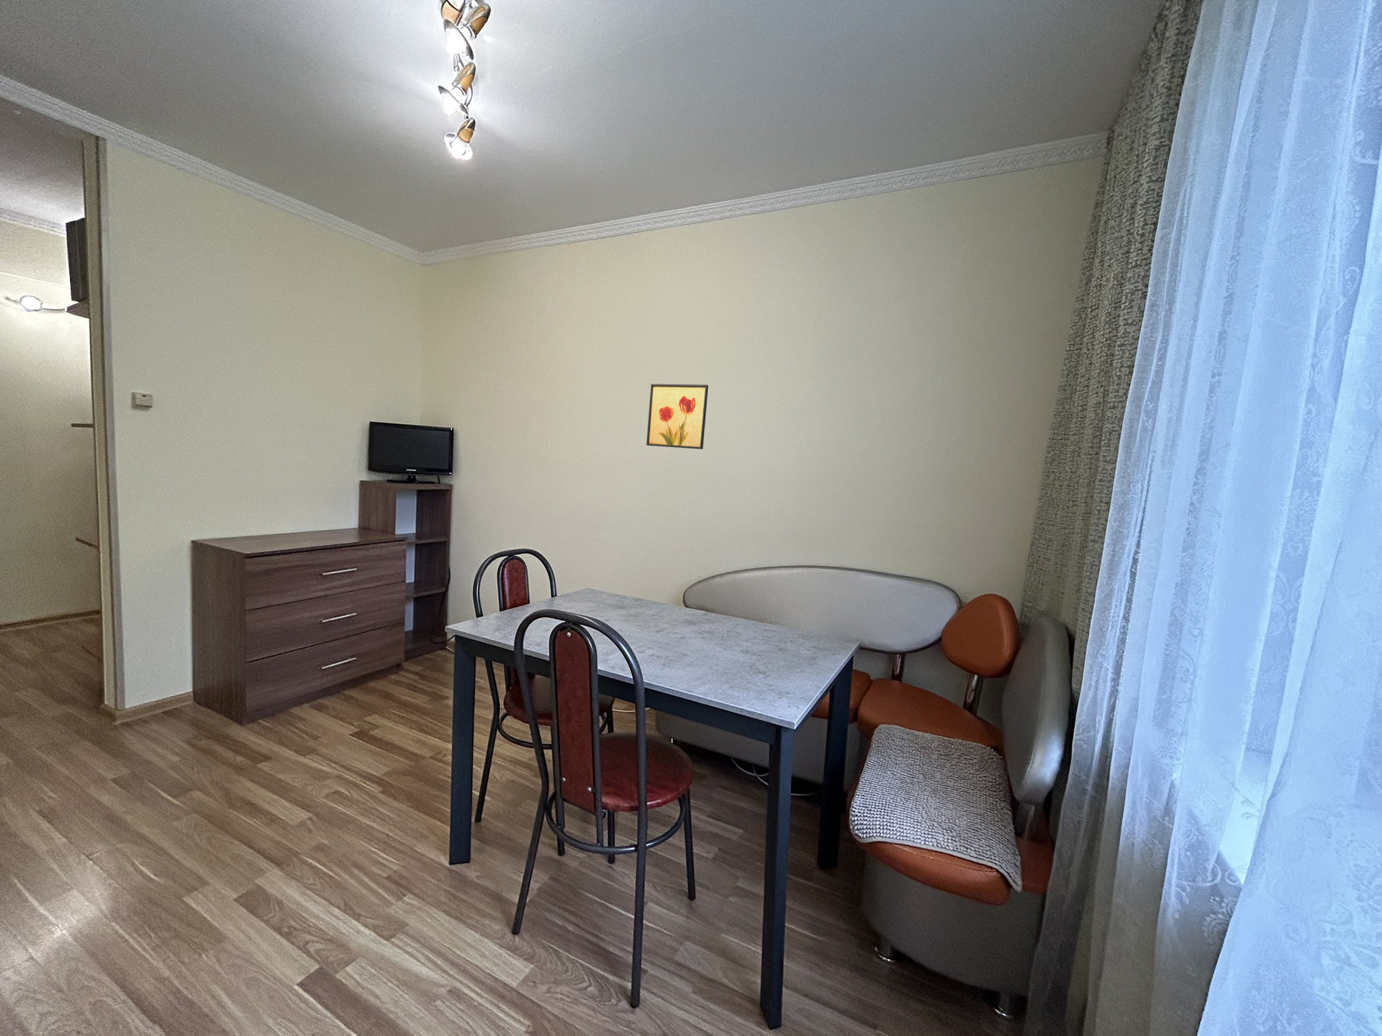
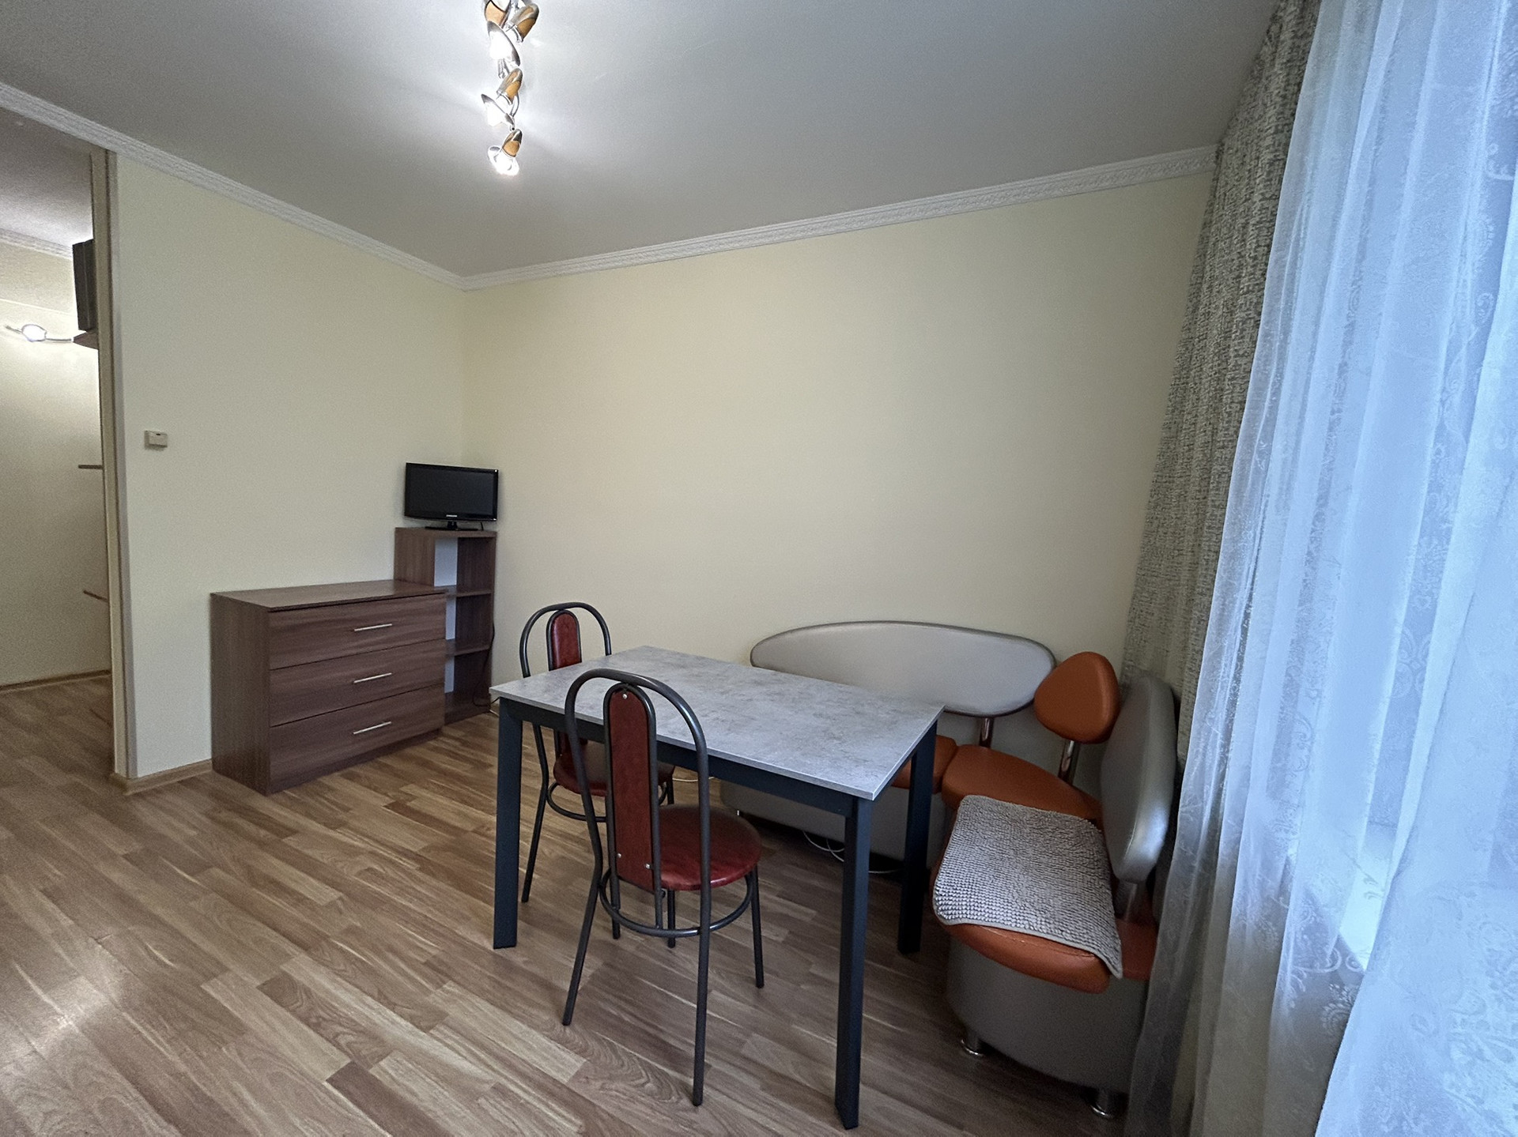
- wall art (677, 416)
